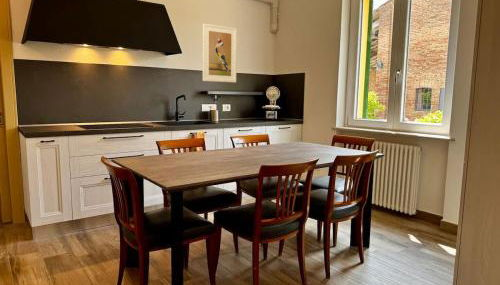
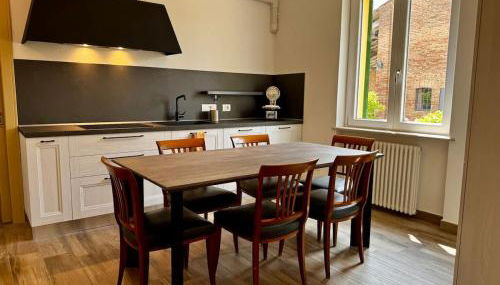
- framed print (220, 54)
